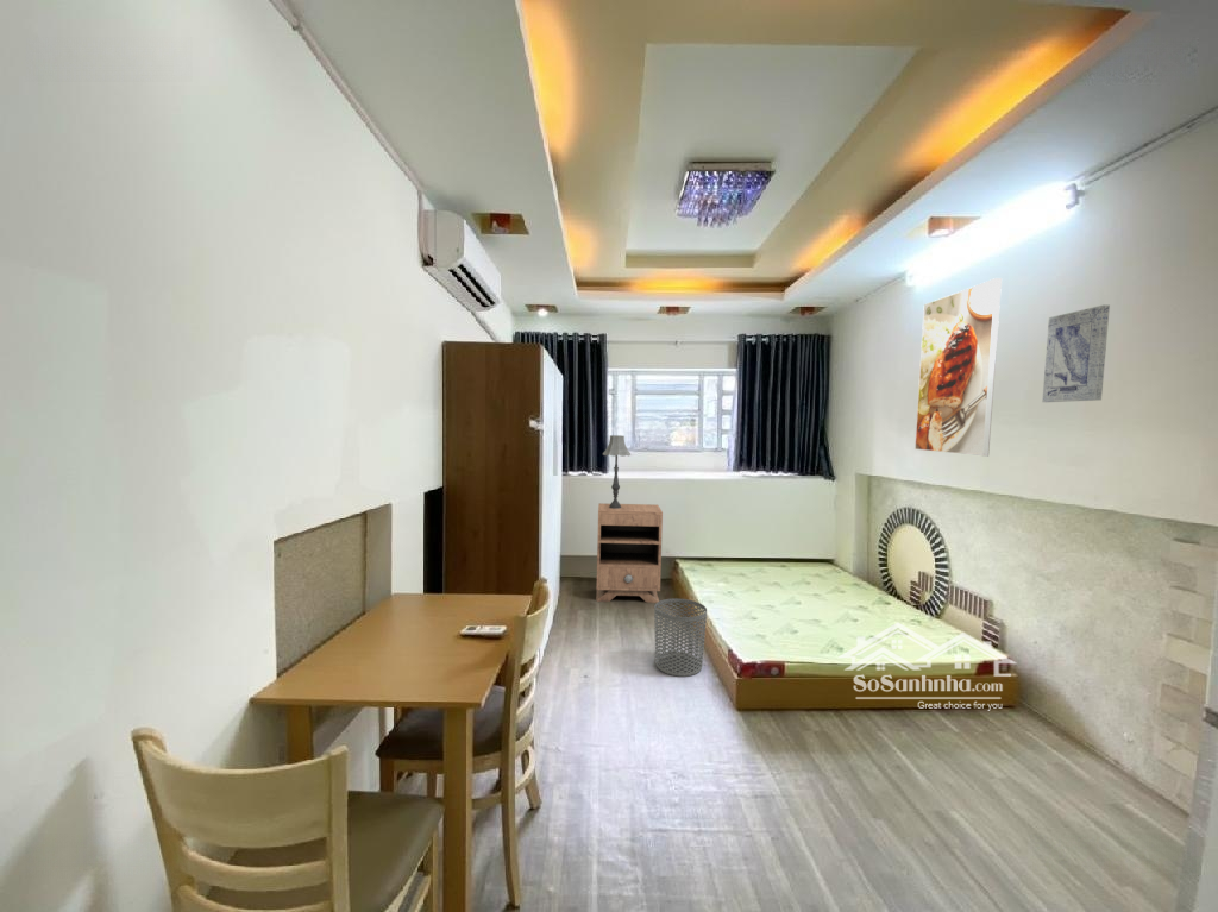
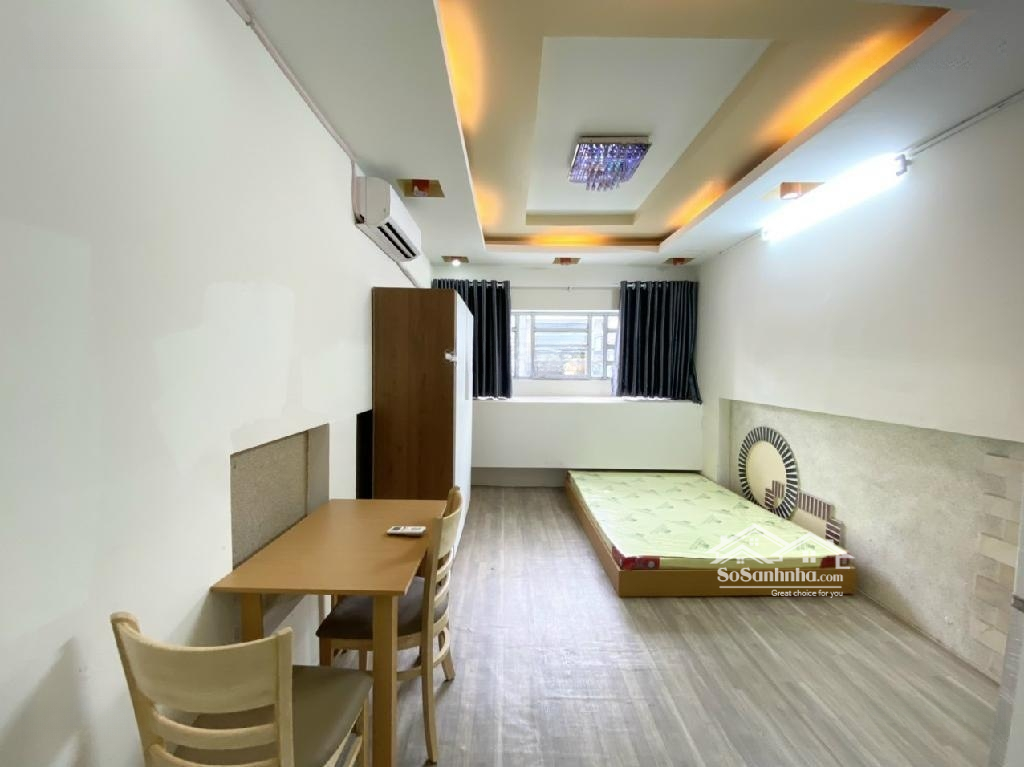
- wall art (1073, 356)
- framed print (953, 373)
- table lamp (615, 471)
- nightstand (628, 552)
- waste bin (679, 636)
